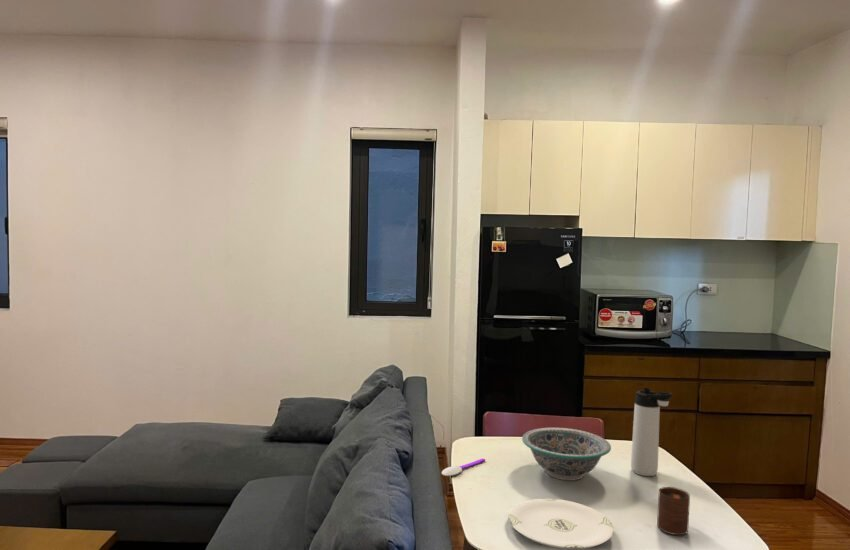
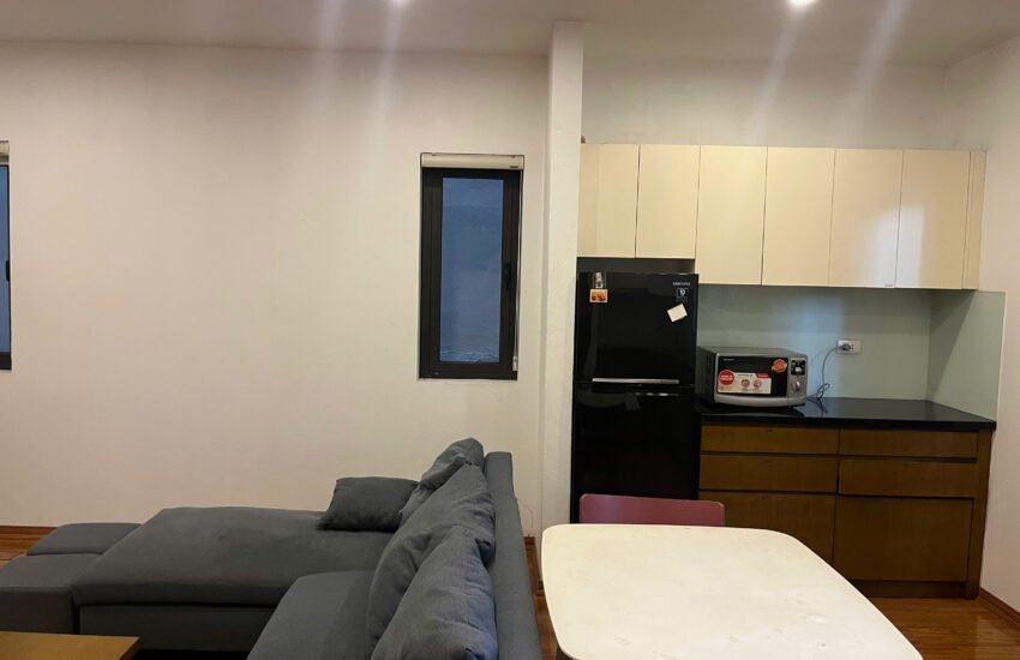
- plate (559, 524)
- thermos bottle (651, 432)
- spoon (464, 465)
- decorative bowl (565, 457)
- cup (671, 508)
